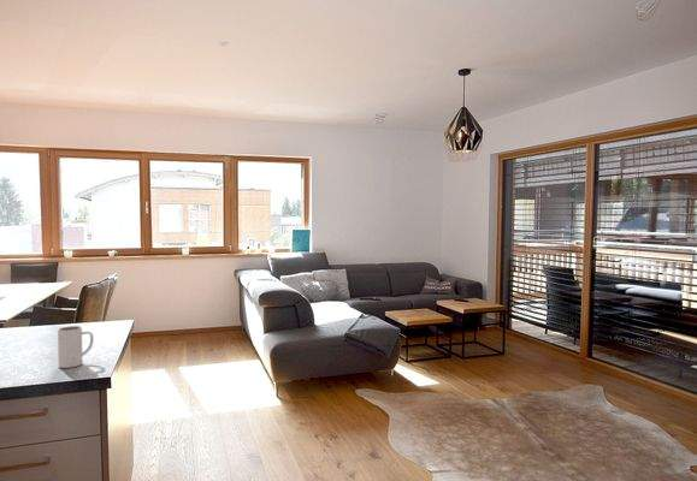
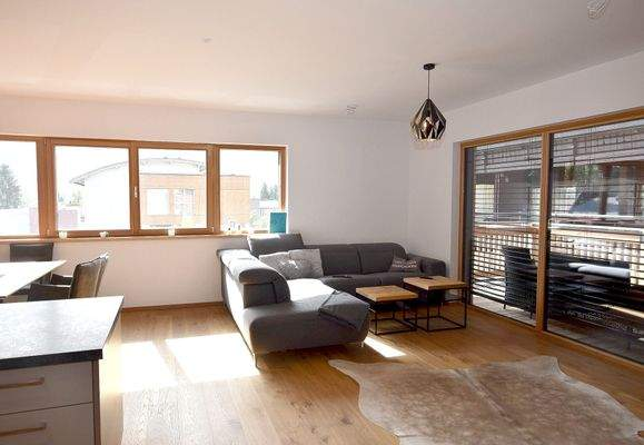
- mug (76, 345)
